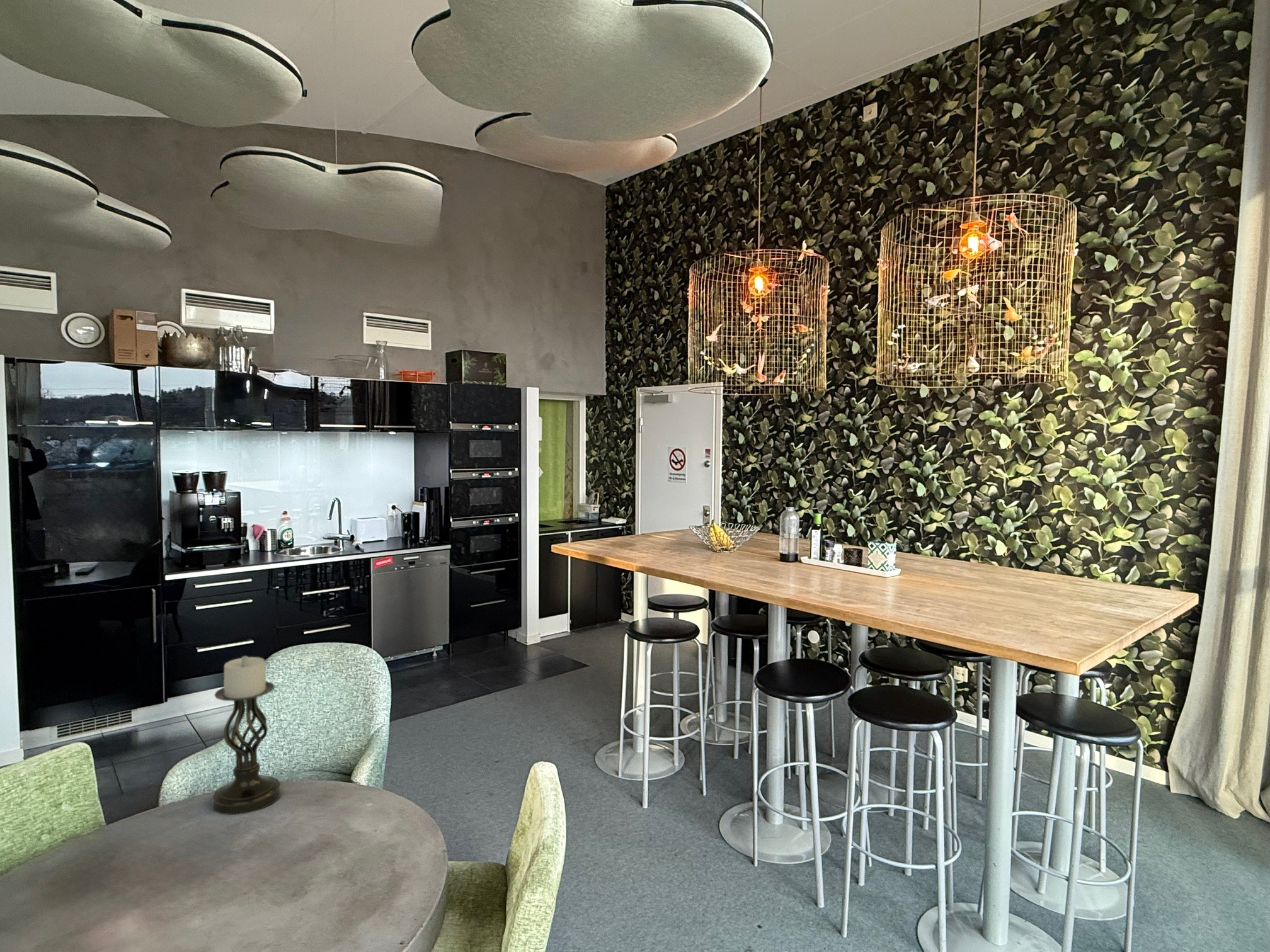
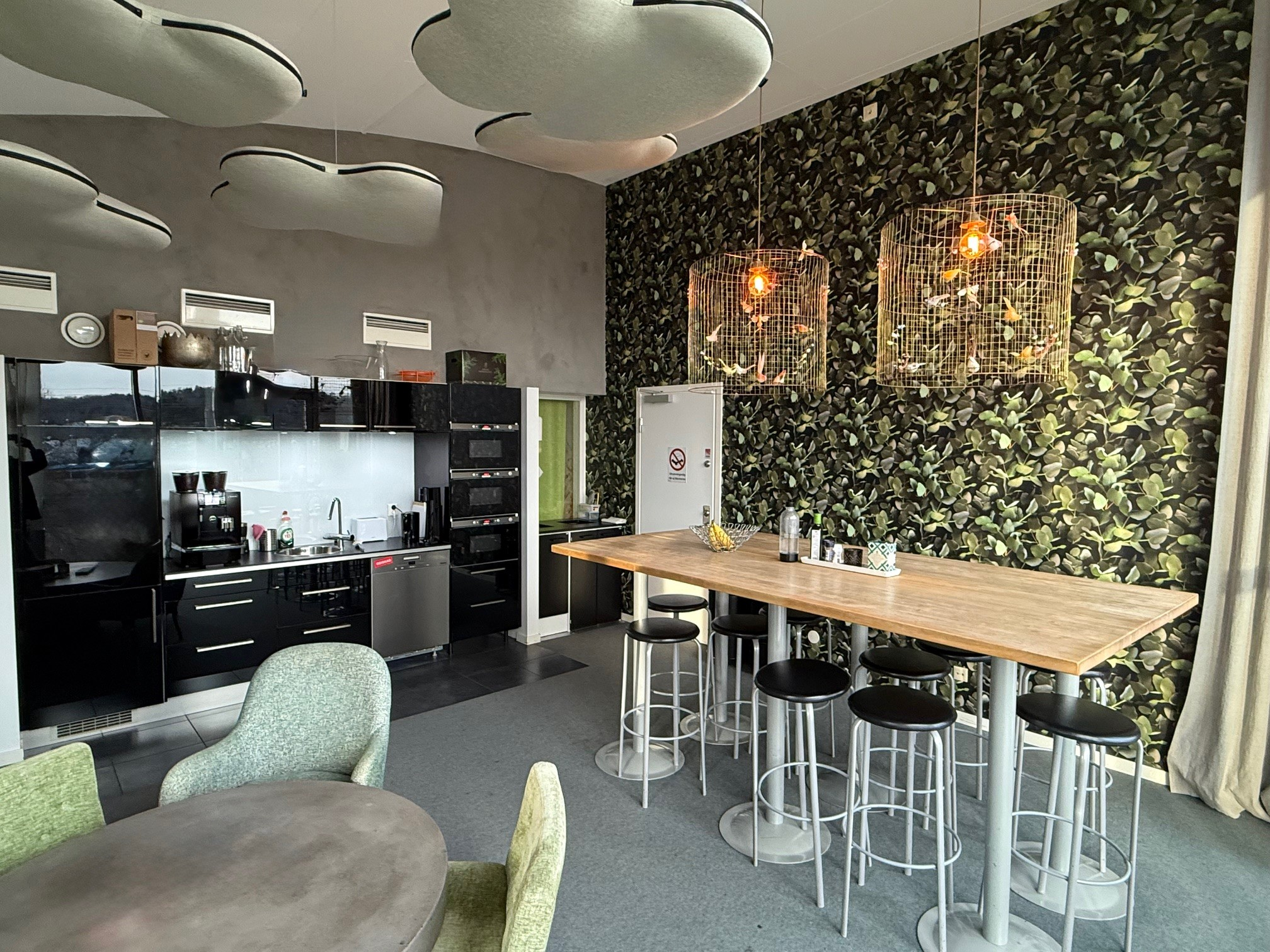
- candle holder (246, 728)
